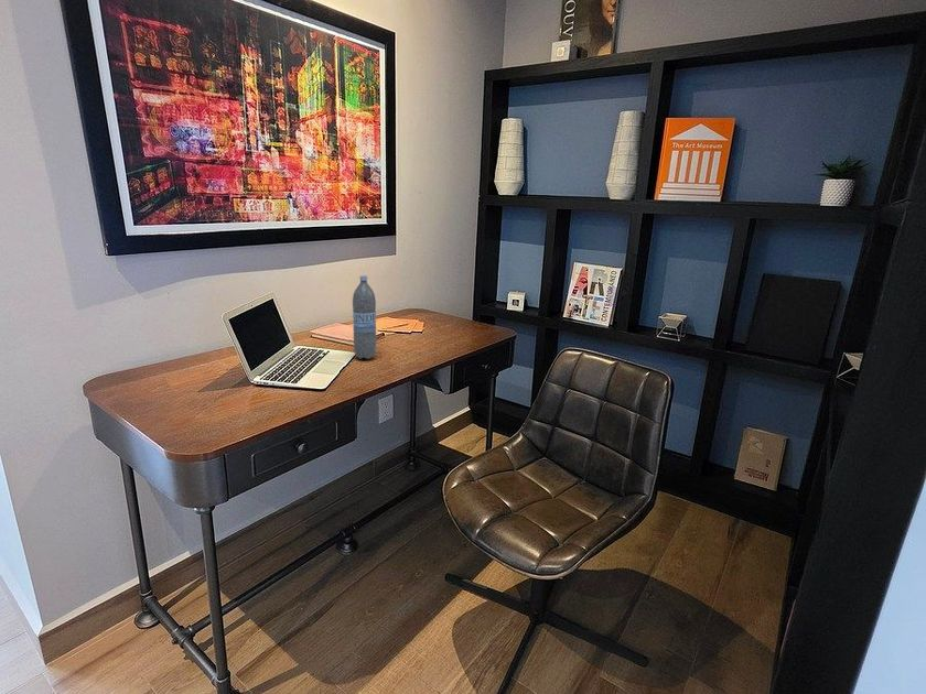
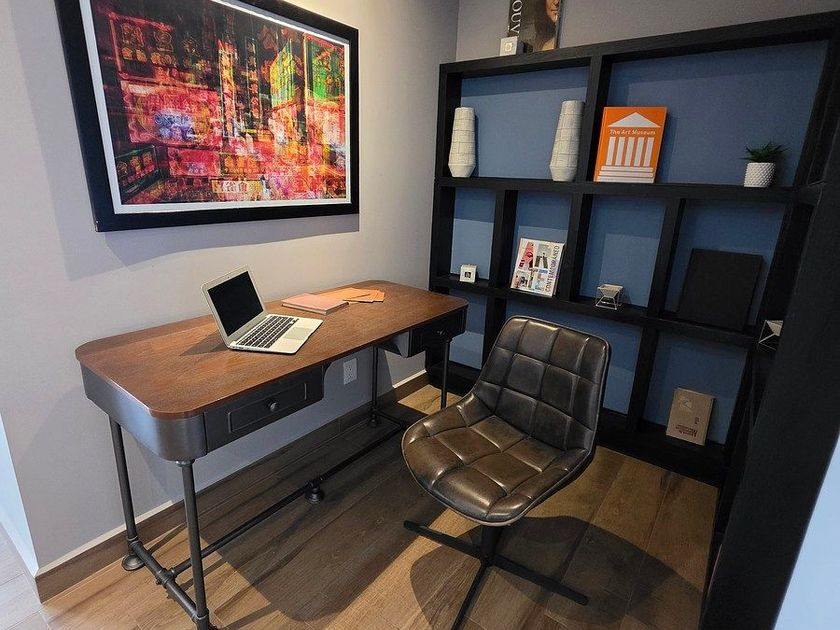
- water bottle (364, 317)
